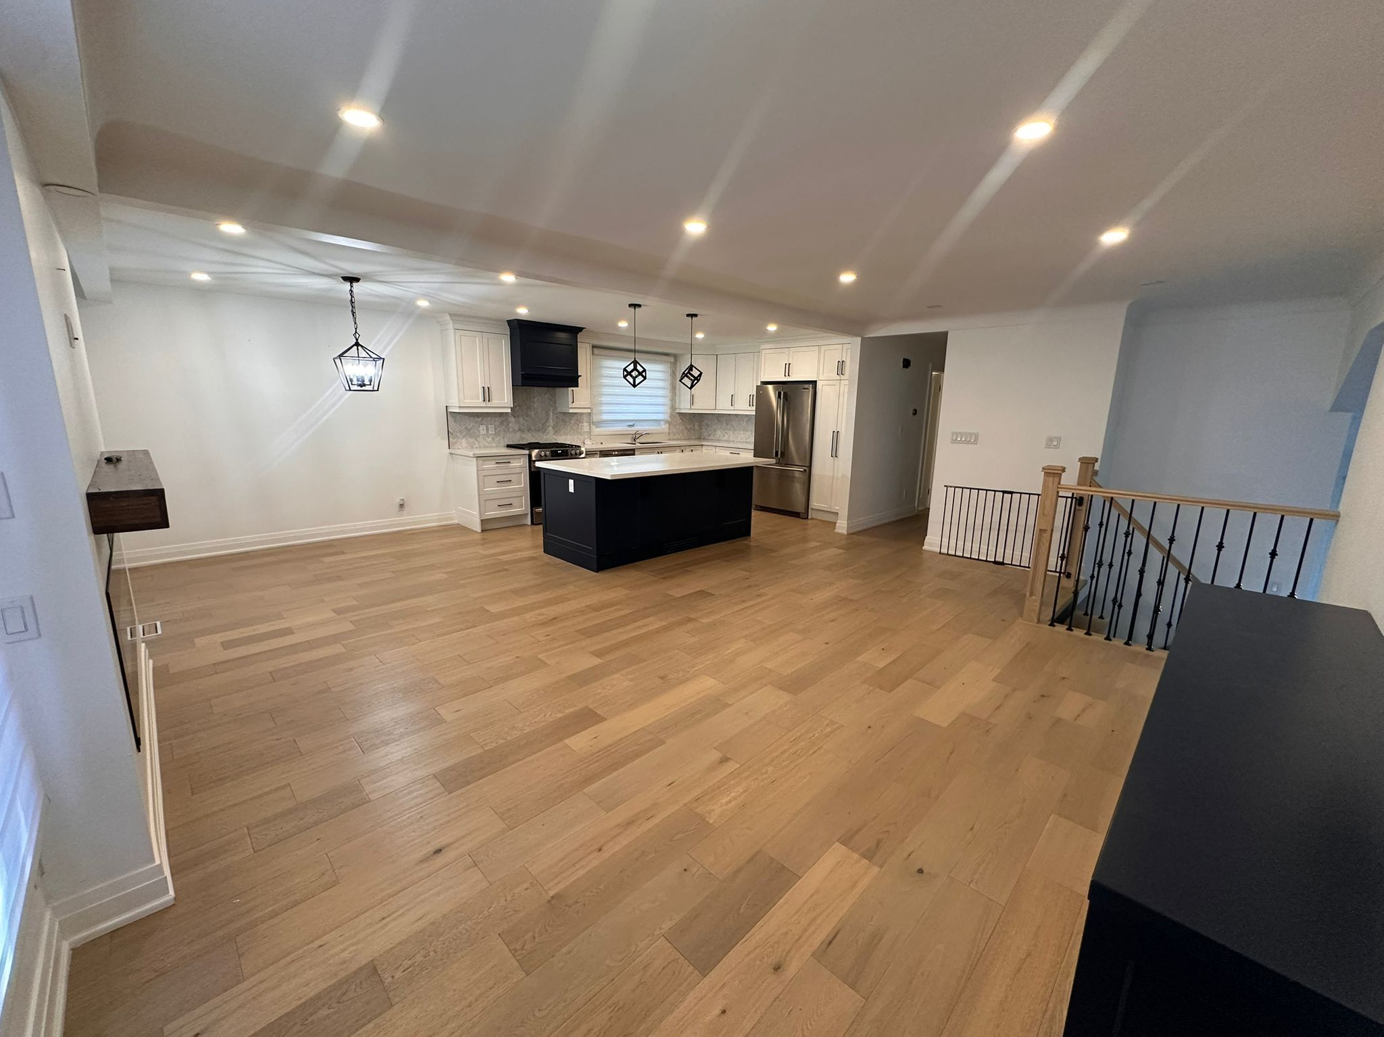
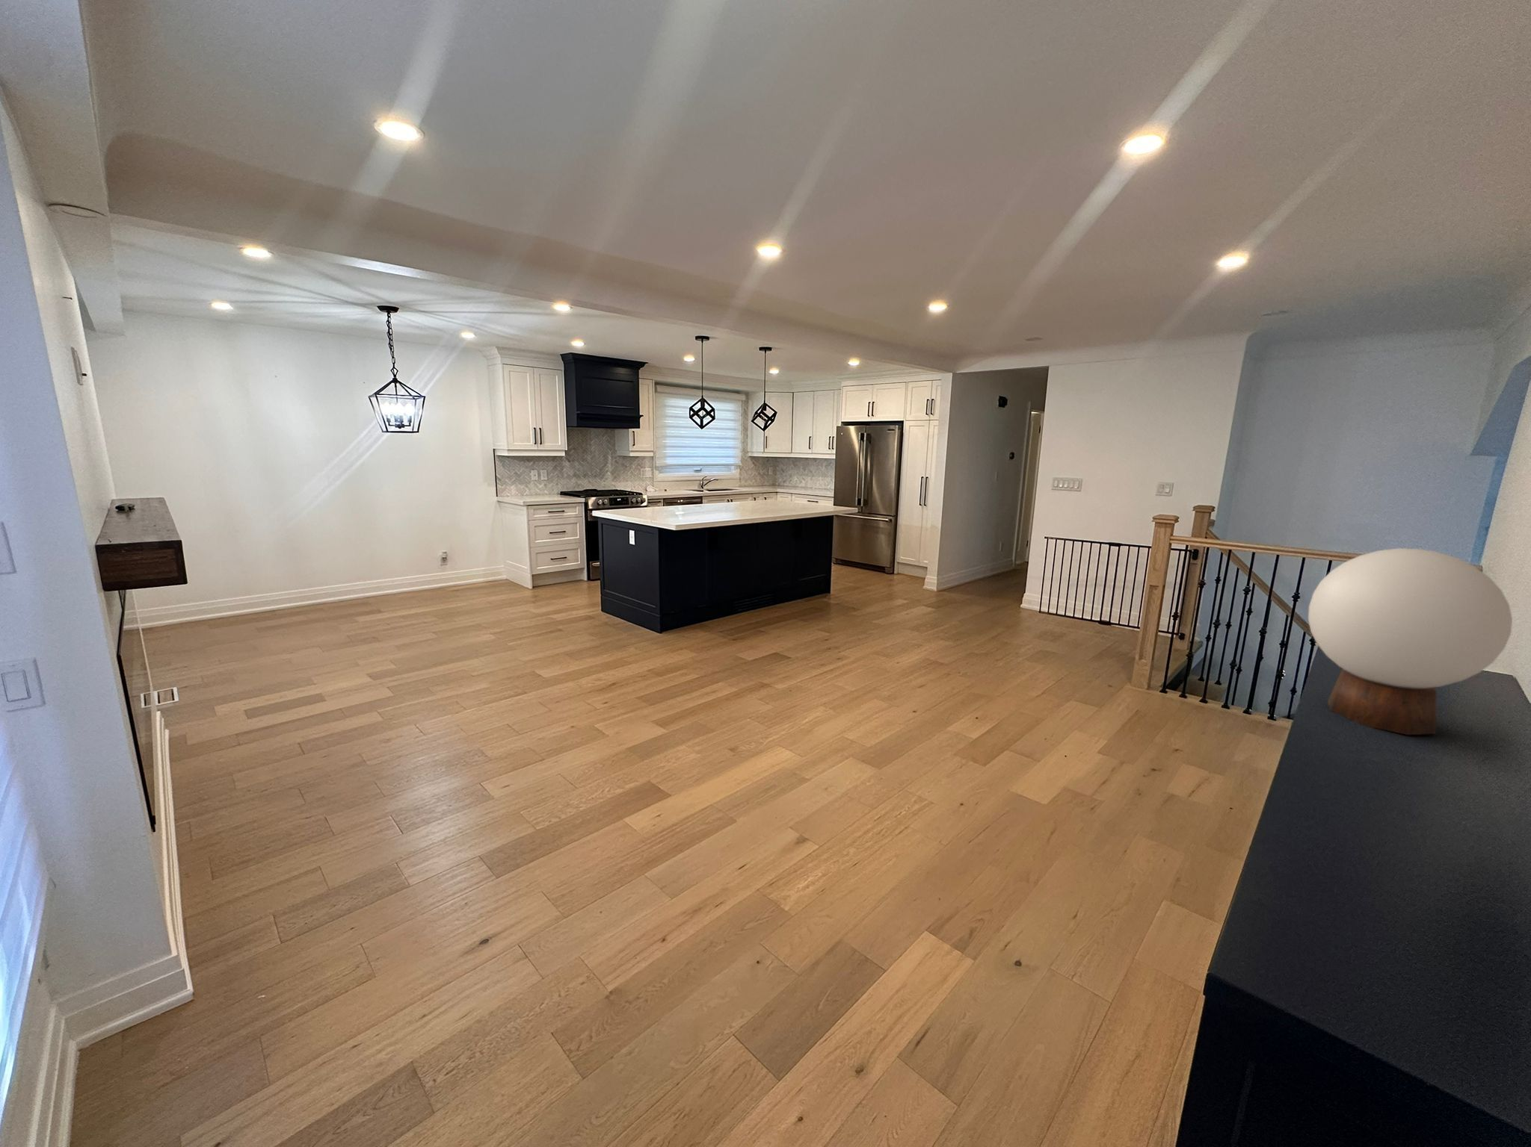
+ table lamp (1397, 635)
